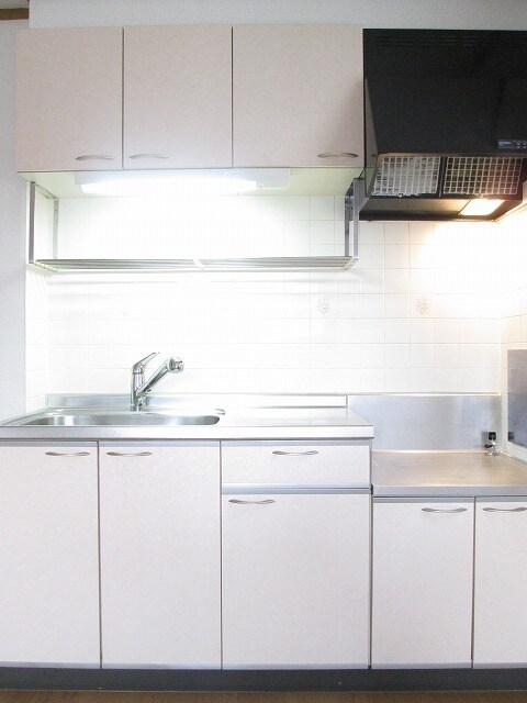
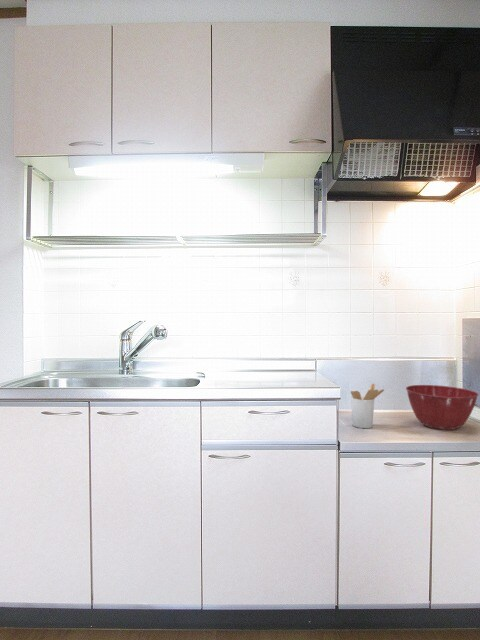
+ mixing bowl (440, 408)
+ utensil holder (366, 406)
